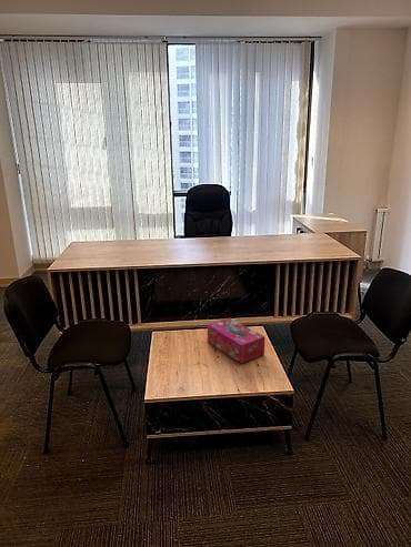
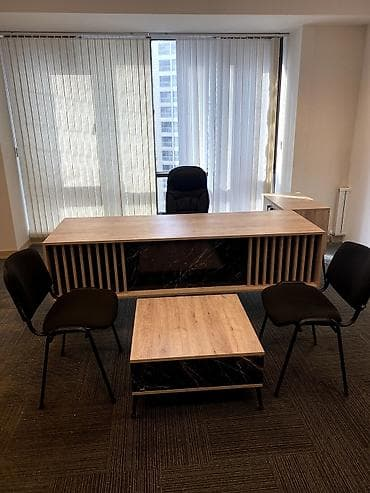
- tissue box (234, 338)
